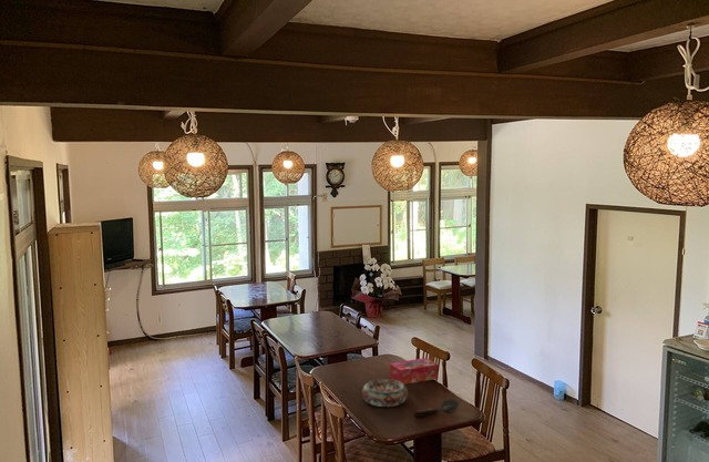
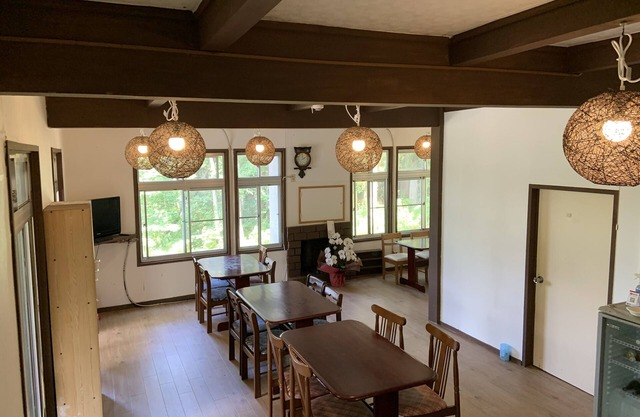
- spoon (436, 409)
- decorative bowl (384, 392)
- tissue box (413, 370)
